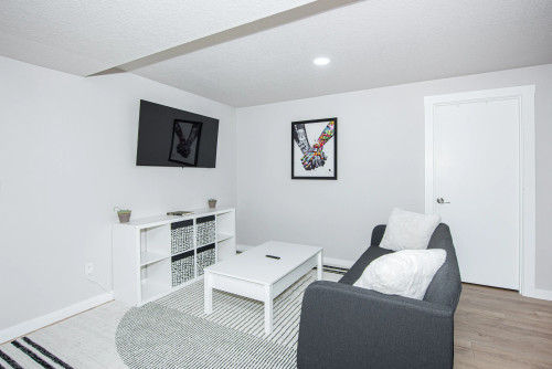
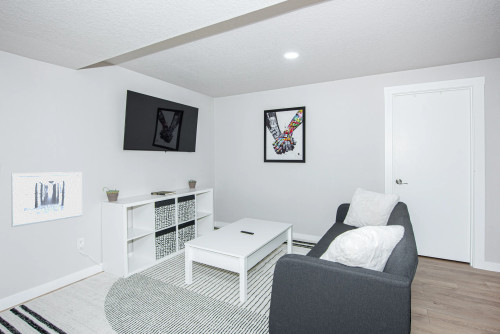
+ wall art (50, 196)
